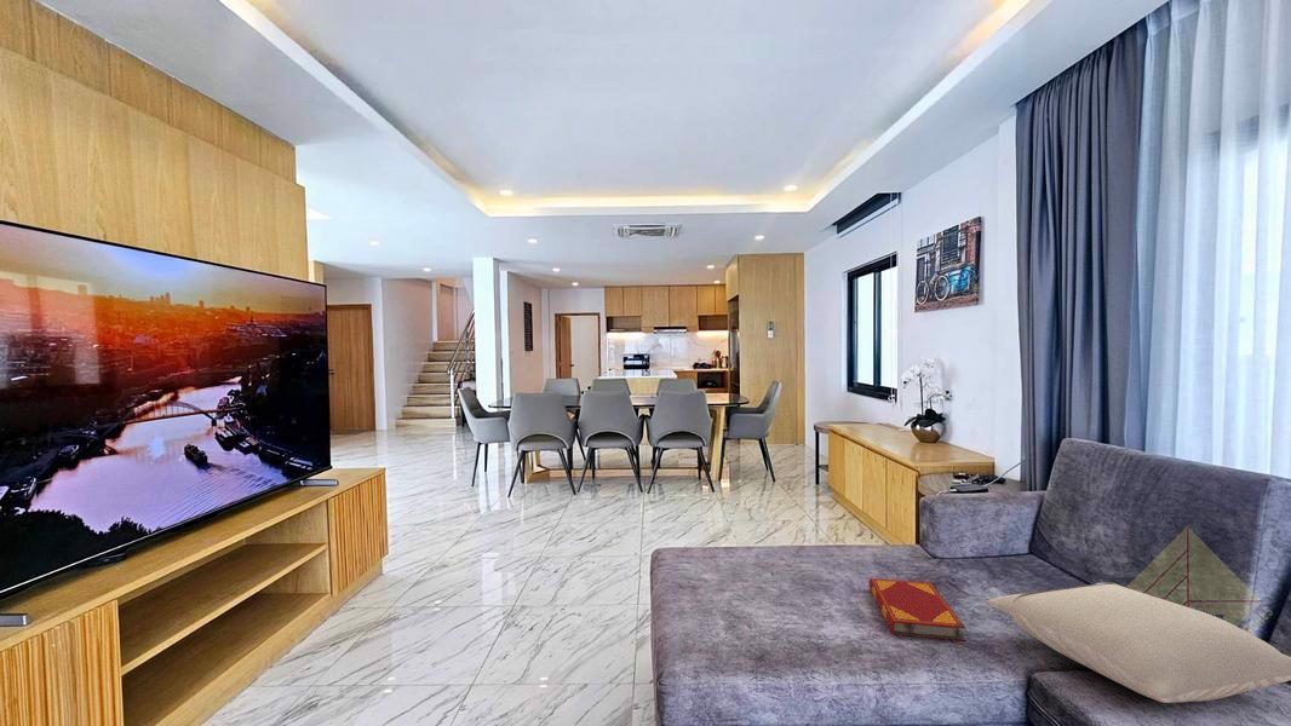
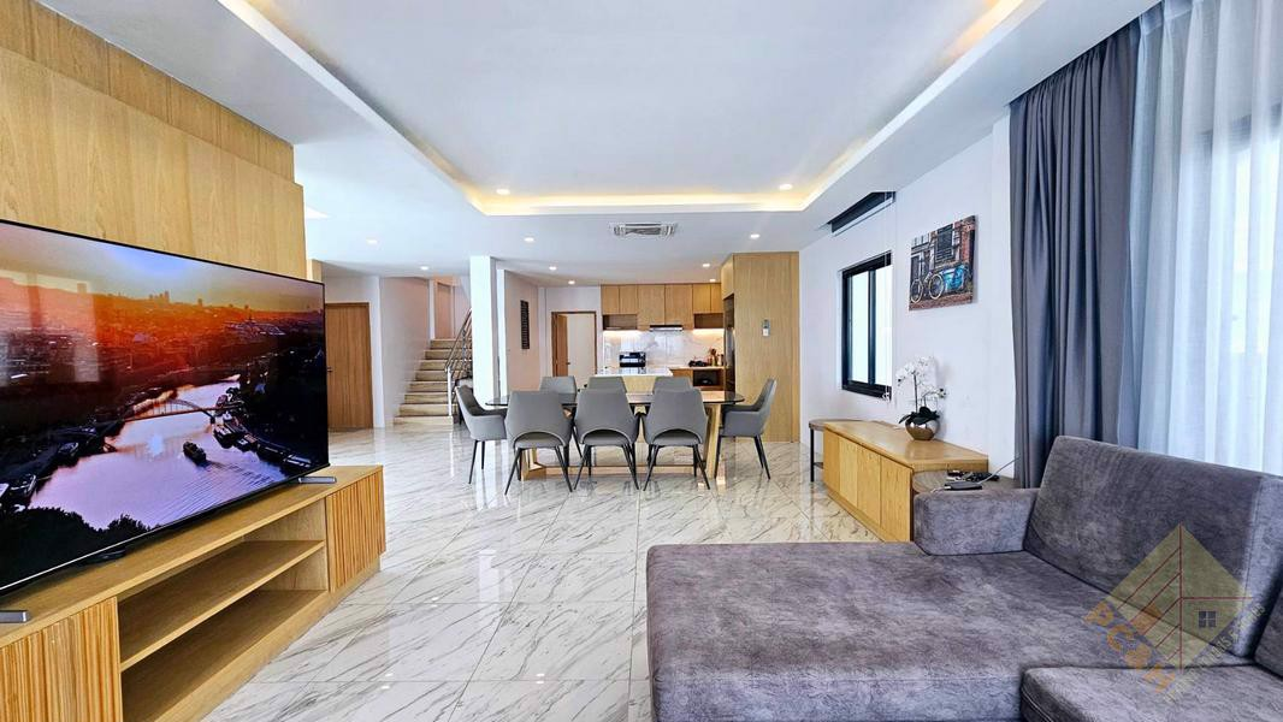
- hardback book (912, 606)
- pillow (1130, 633)
